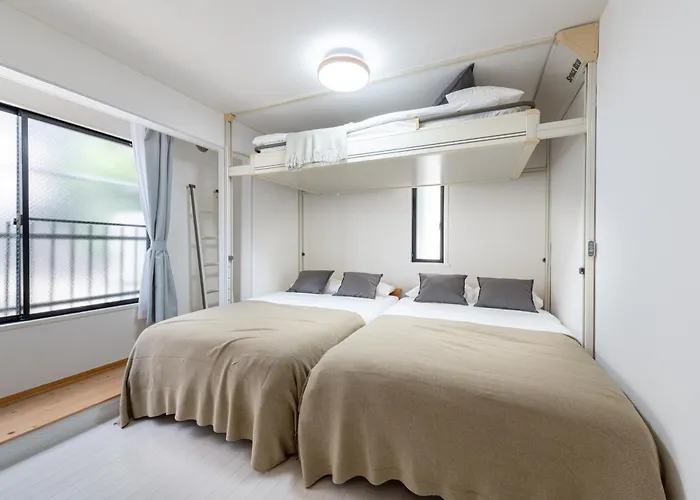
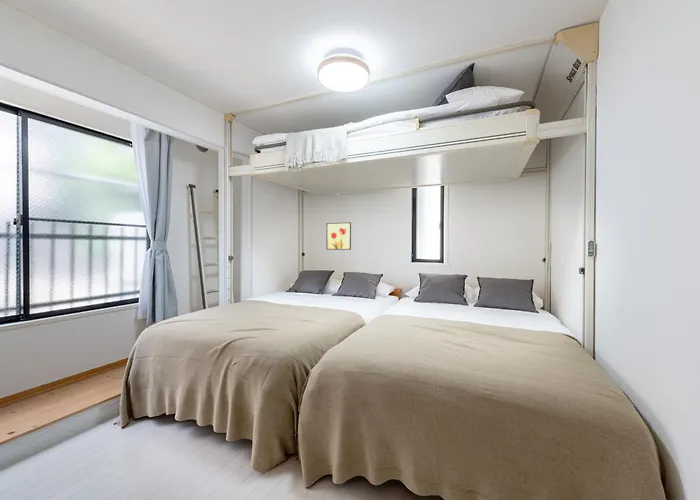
+ wall art (338, 236)
